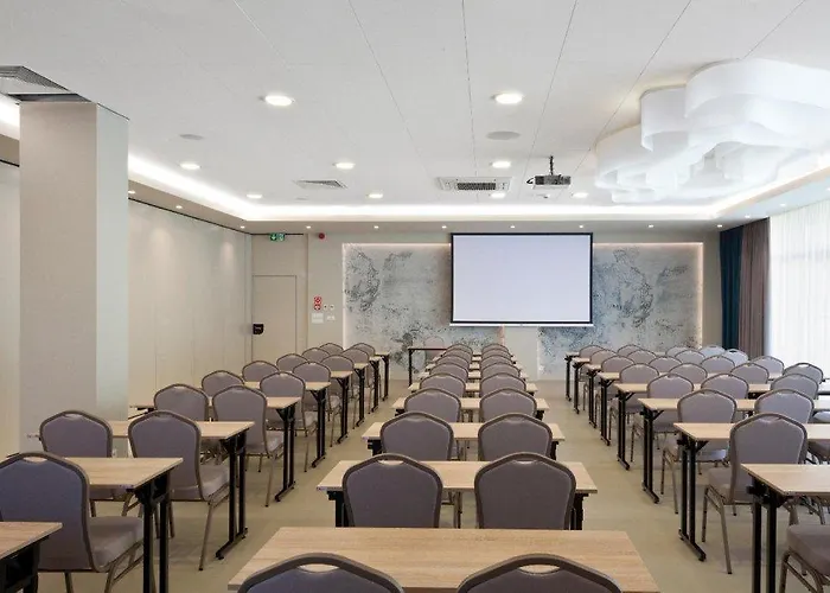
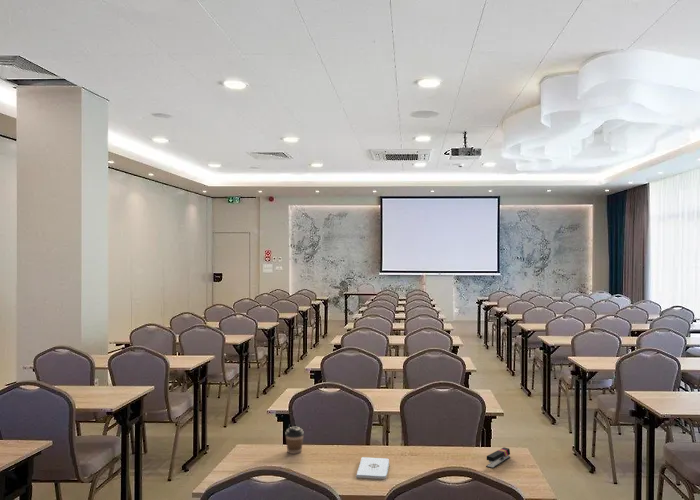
+ stapler (498, 456)
+ notepad (373, 468)
+ coffee cup (294, 439)
